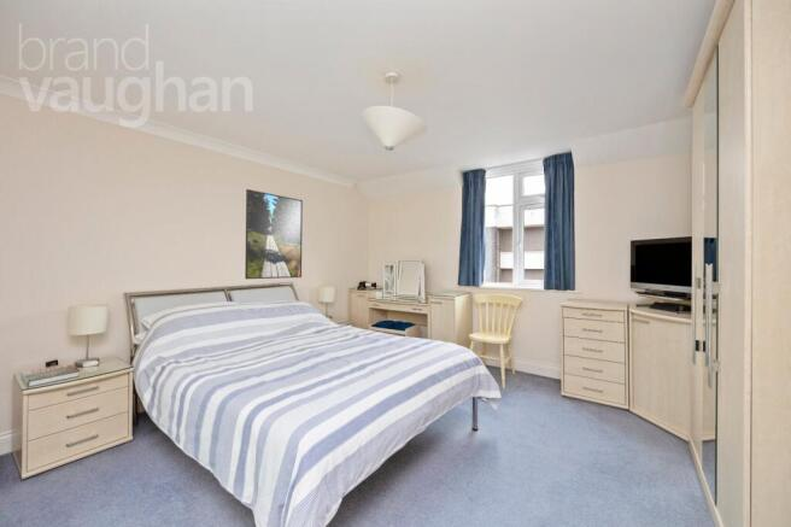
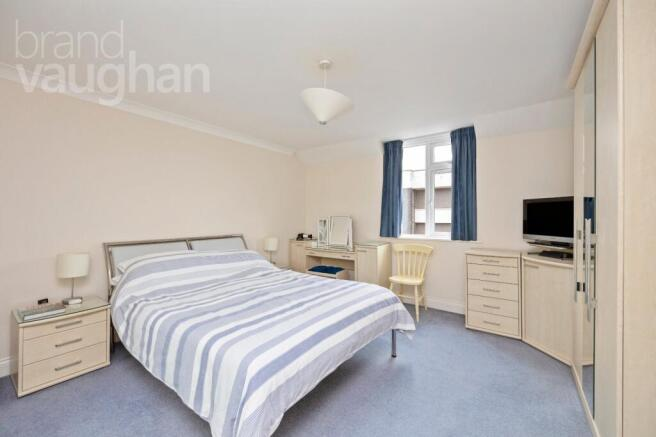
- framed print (275, 236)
